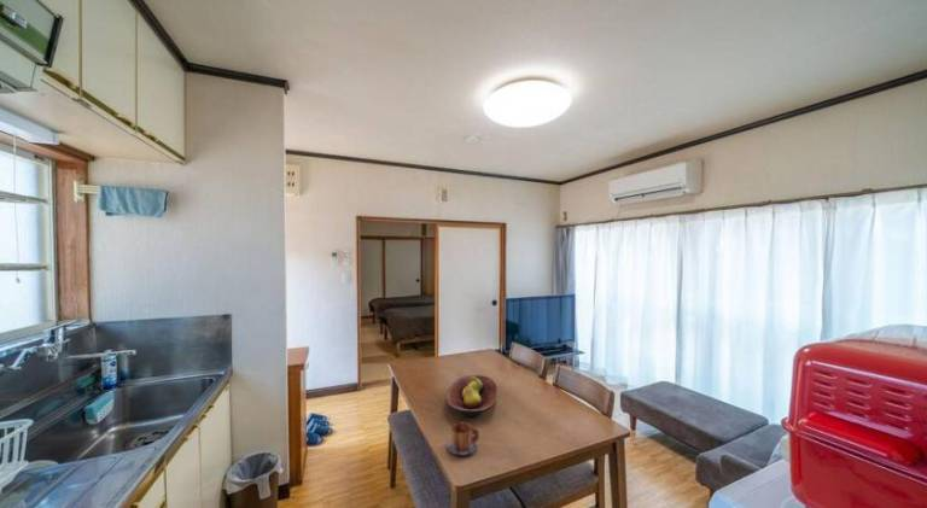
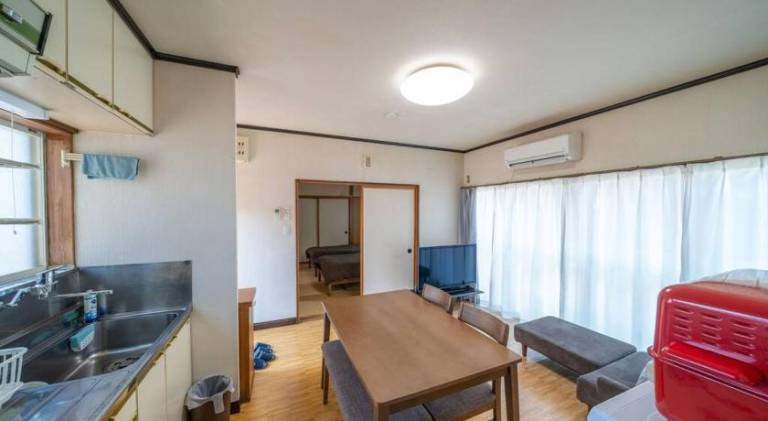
- fruit bowl (472, 392)
- mug (462, 437)
